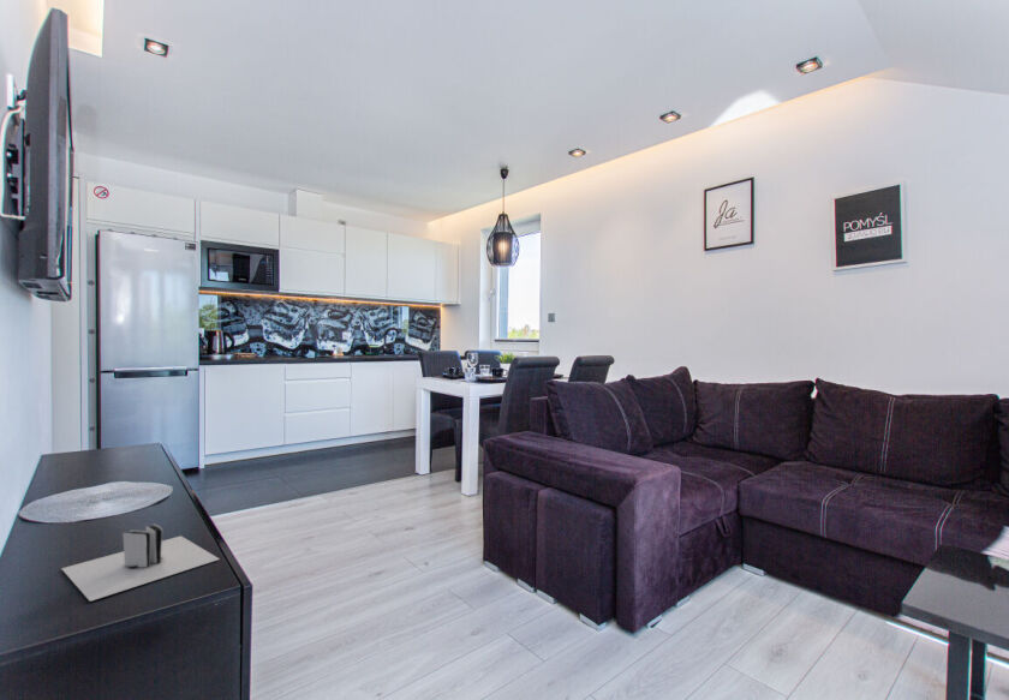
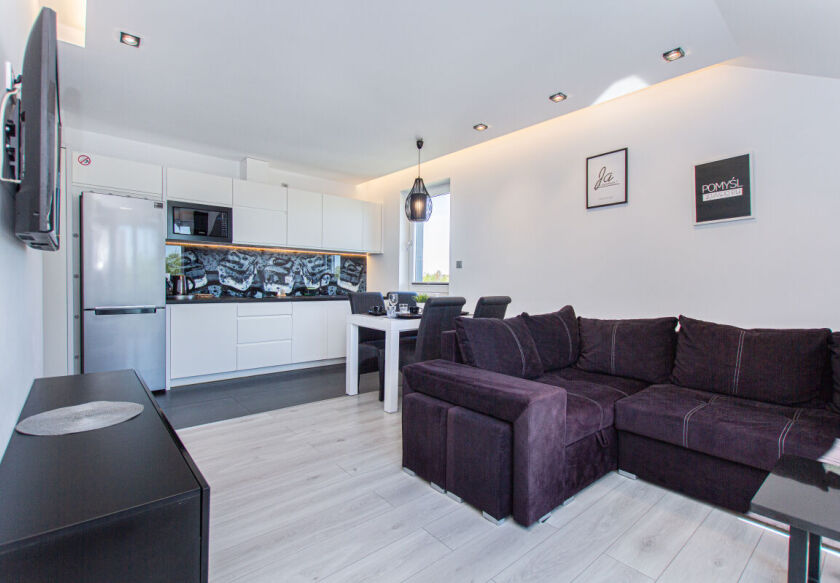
- video game console (142, 546)
